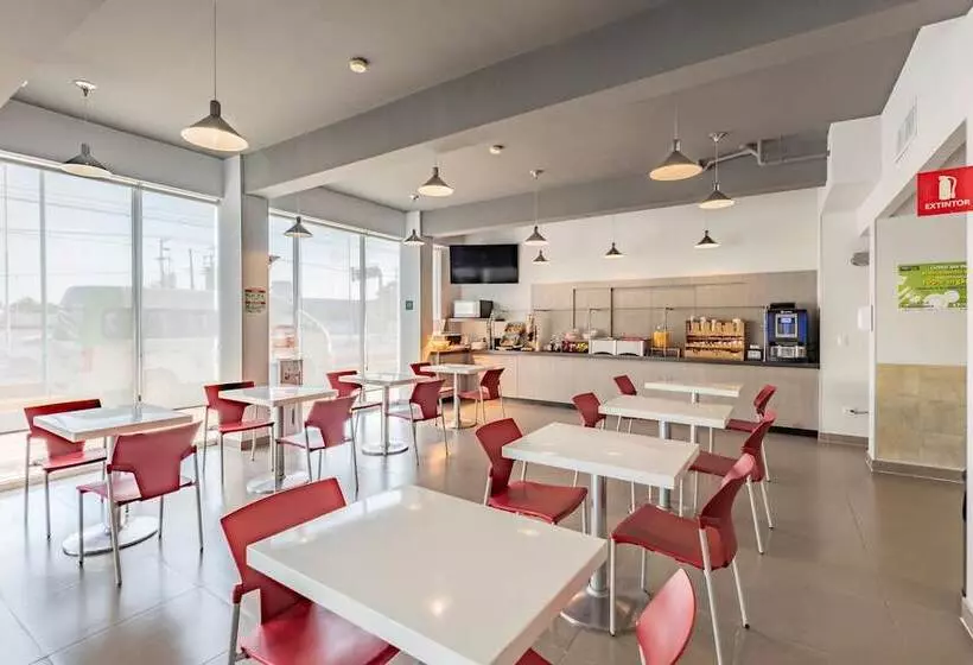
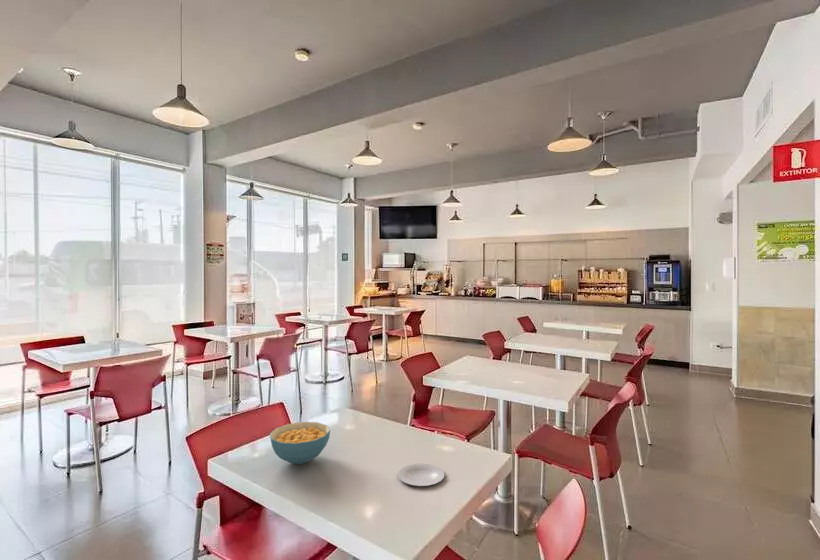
+ plate (417, 464)
+ cereal bowl (300, 446)
